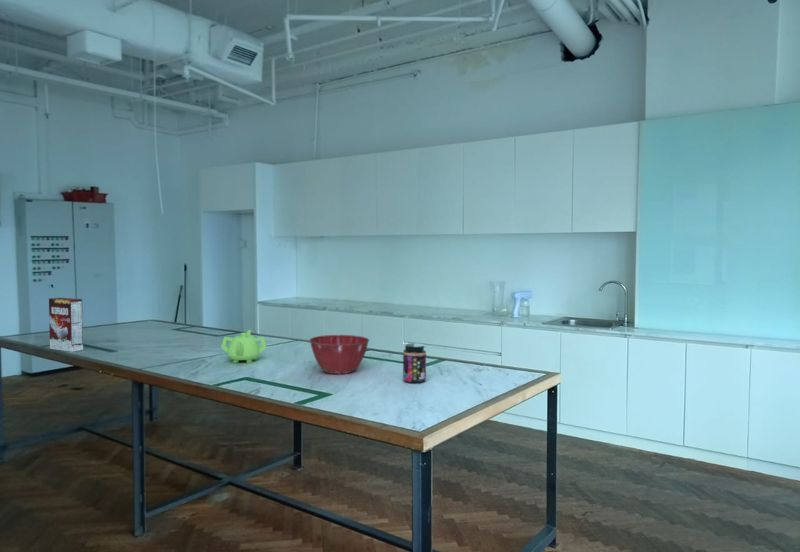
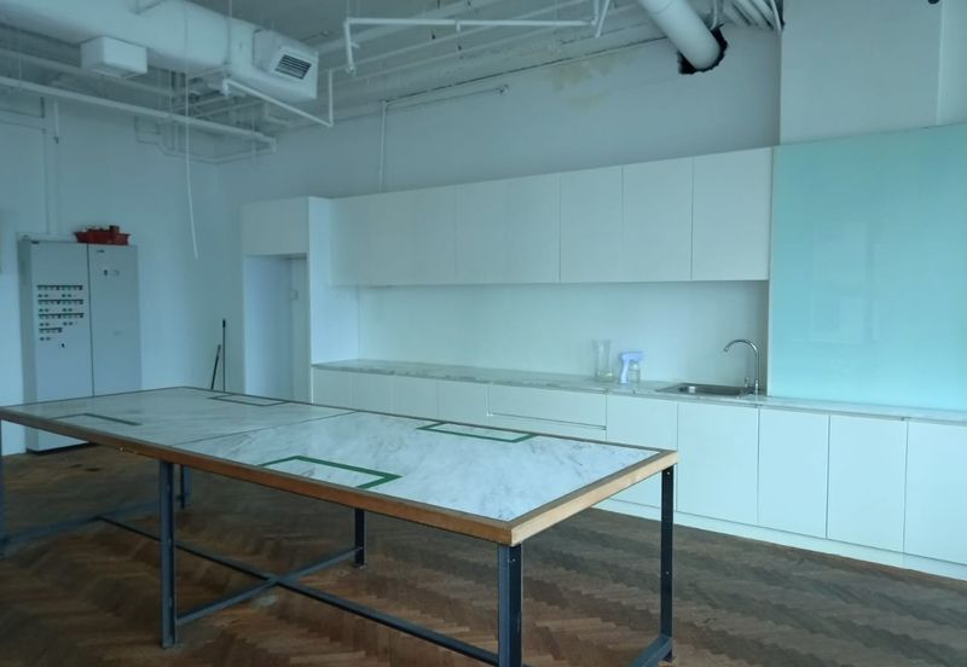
- cereal box (65, 324)
- mixing bowl (339, 355)
- teapot (244, 346)
- jar (414, 362)
